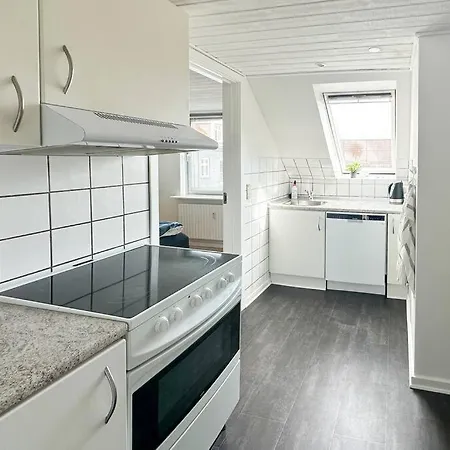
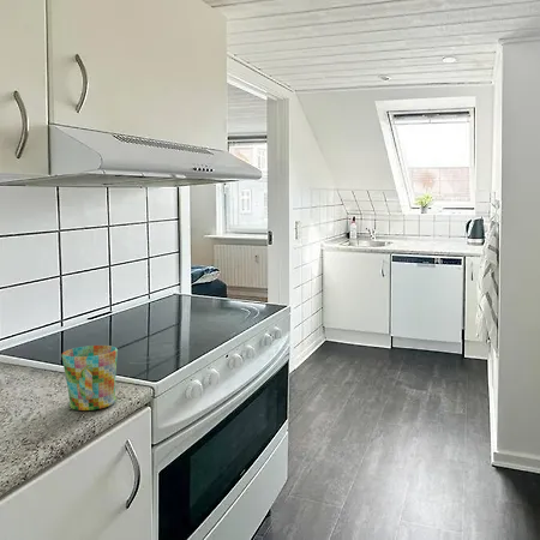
+ mug (89, 378)
